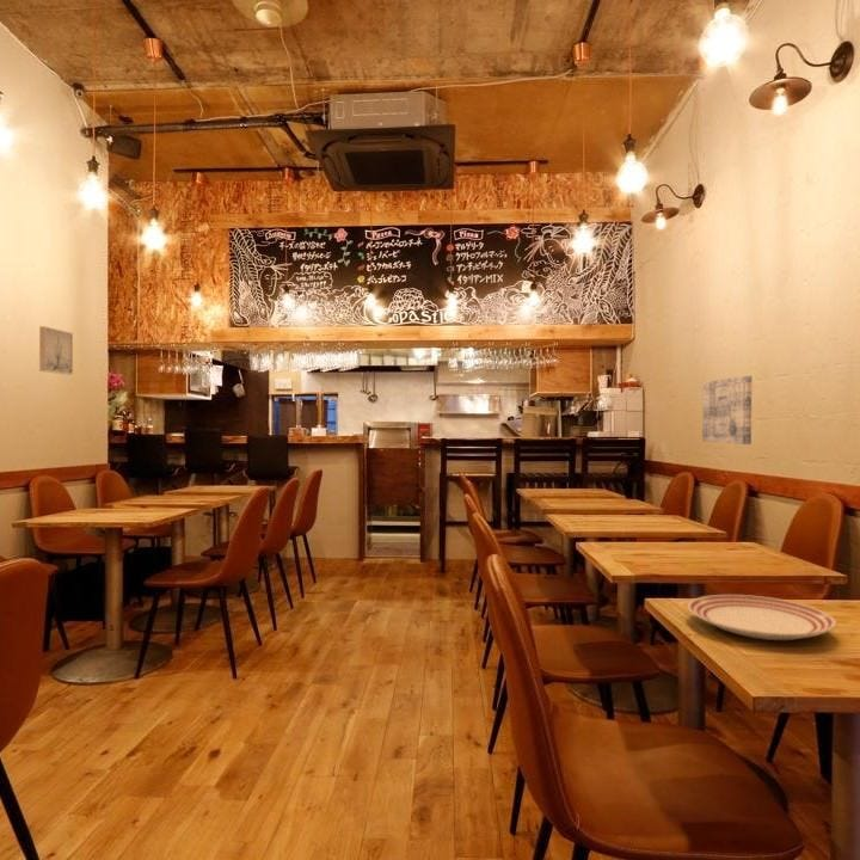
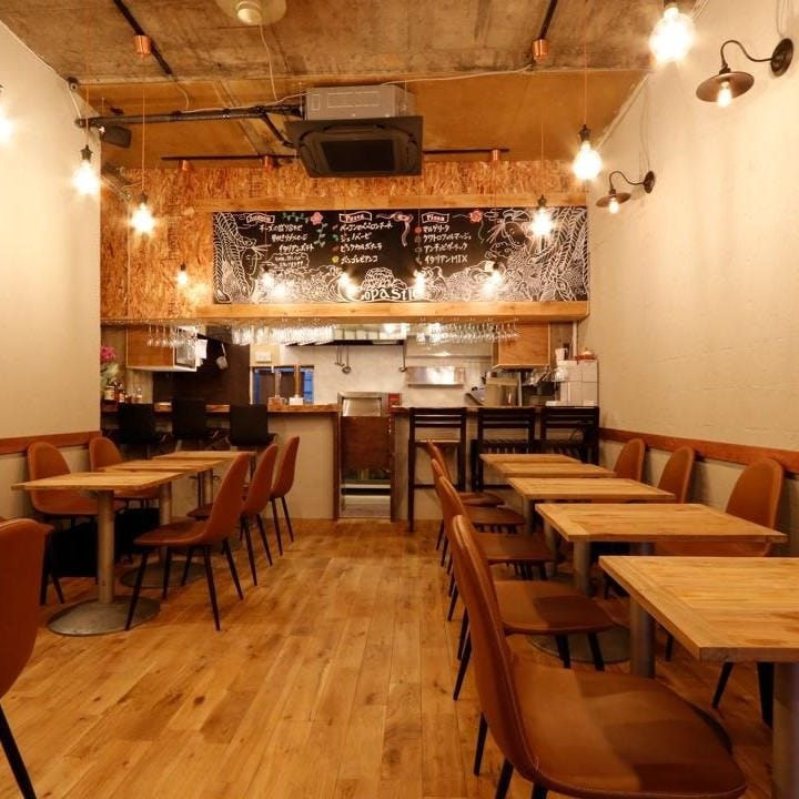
- wall art (56, 351)
- wall art (725, 411)
- dinner plate (757, 618)
